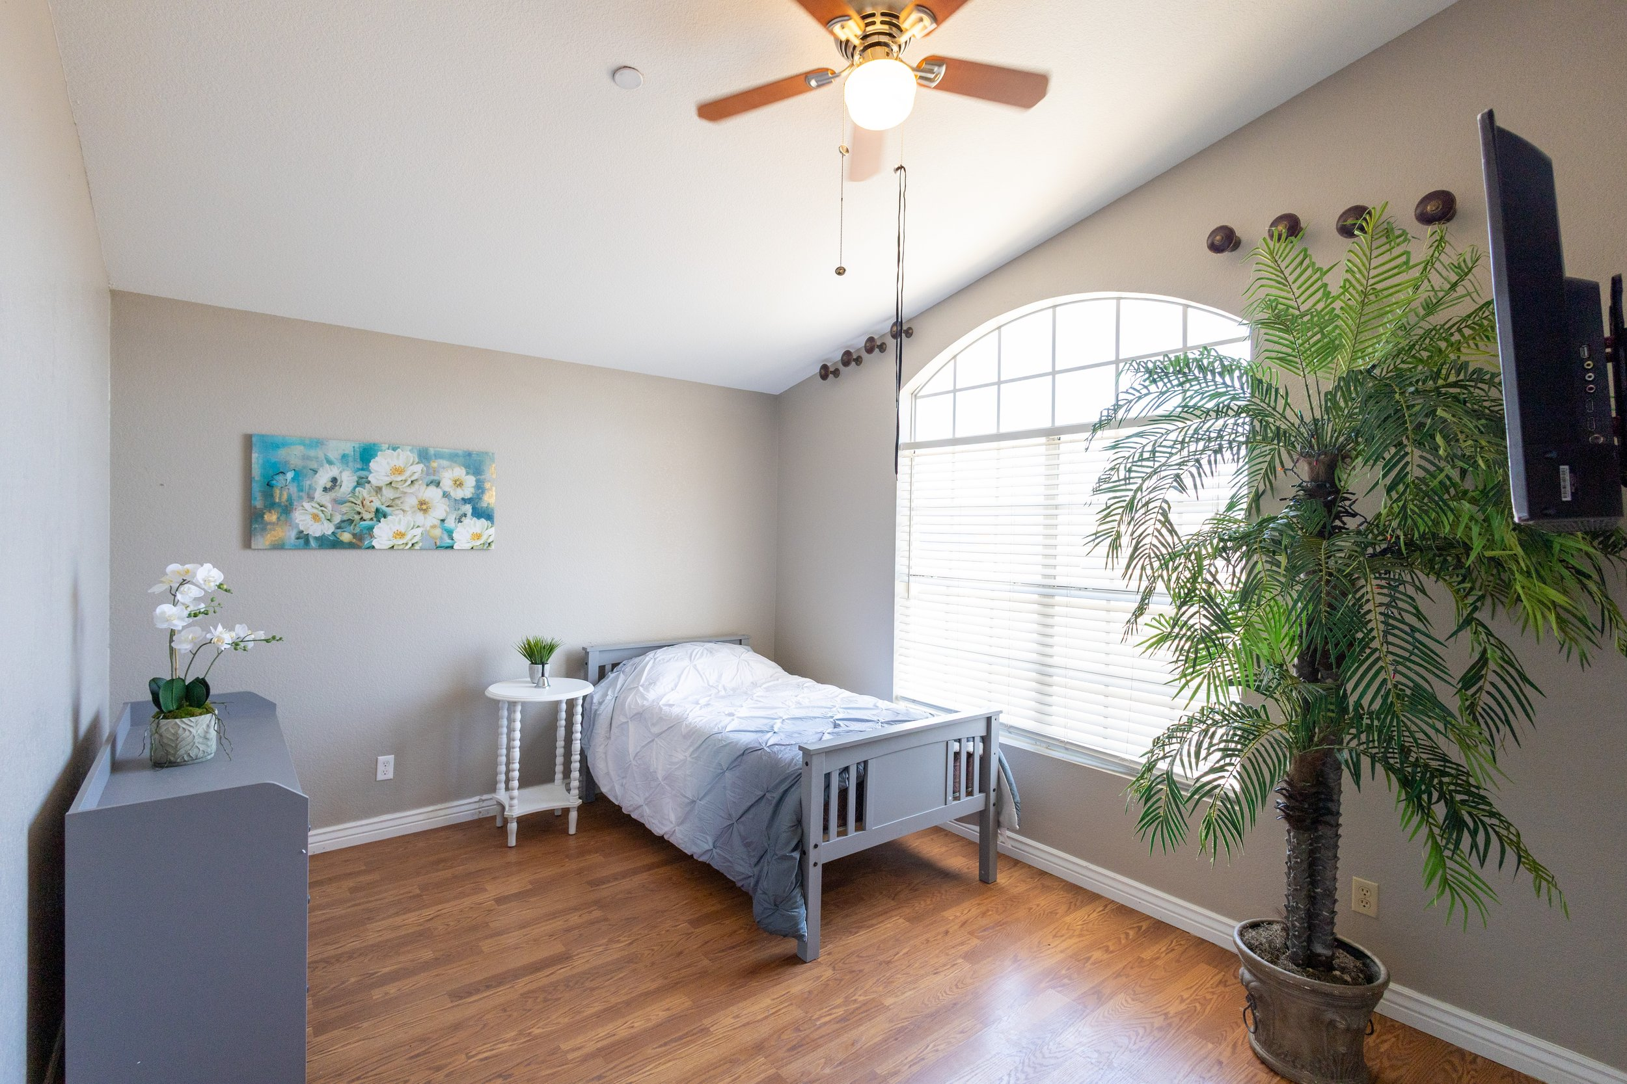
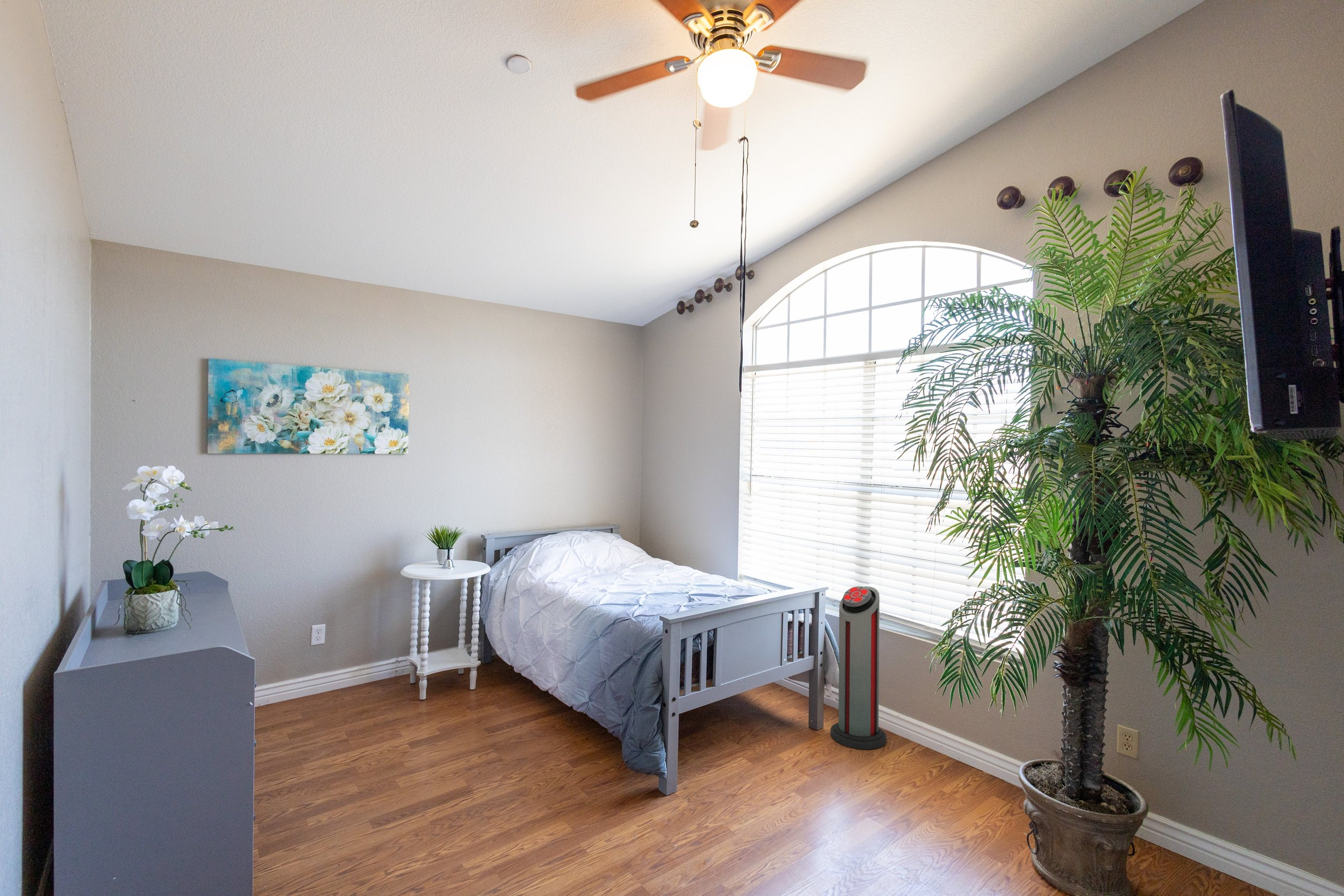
+ air purifier (859, 662)
